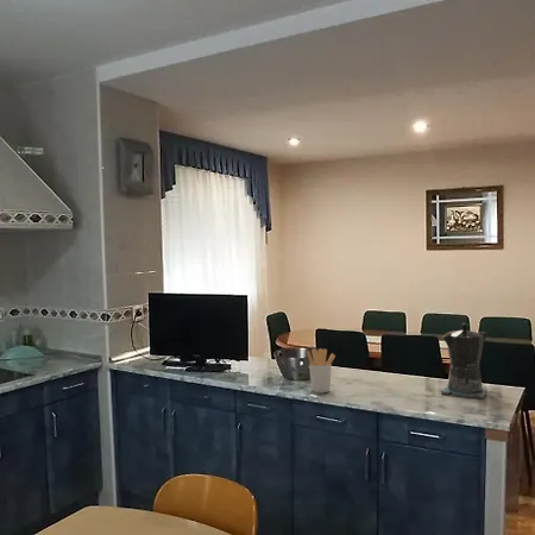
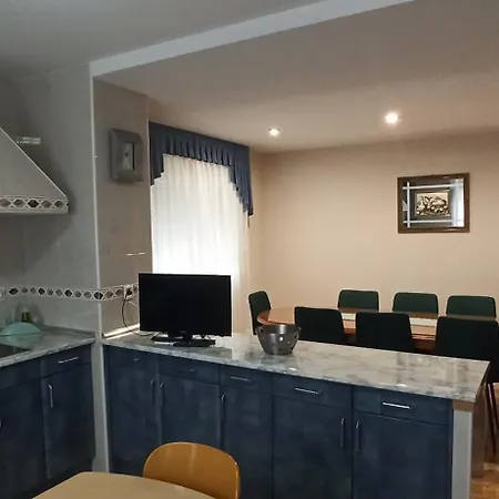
- coffee maker (465, 357)
- utensil holder (320, 369)
